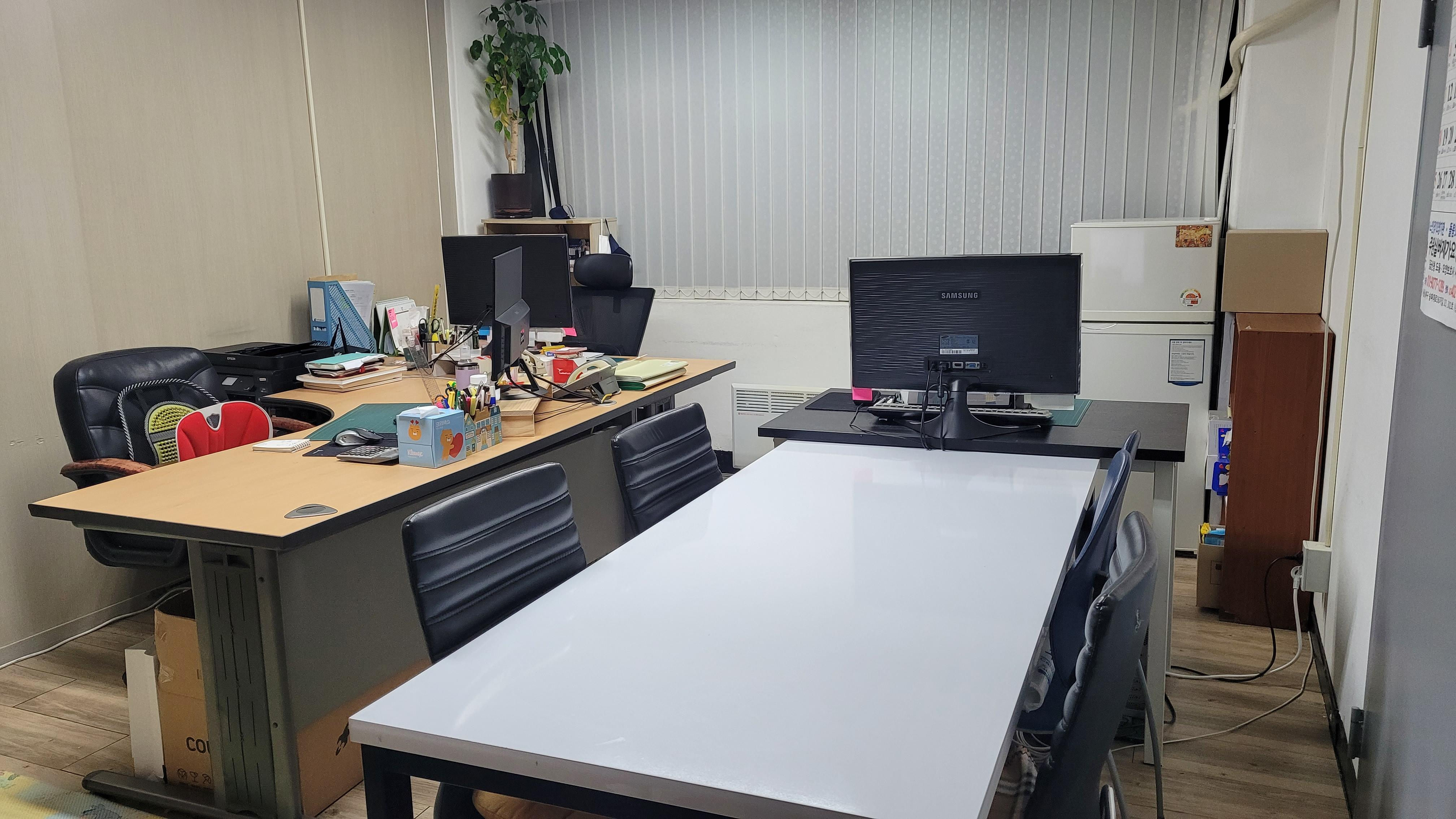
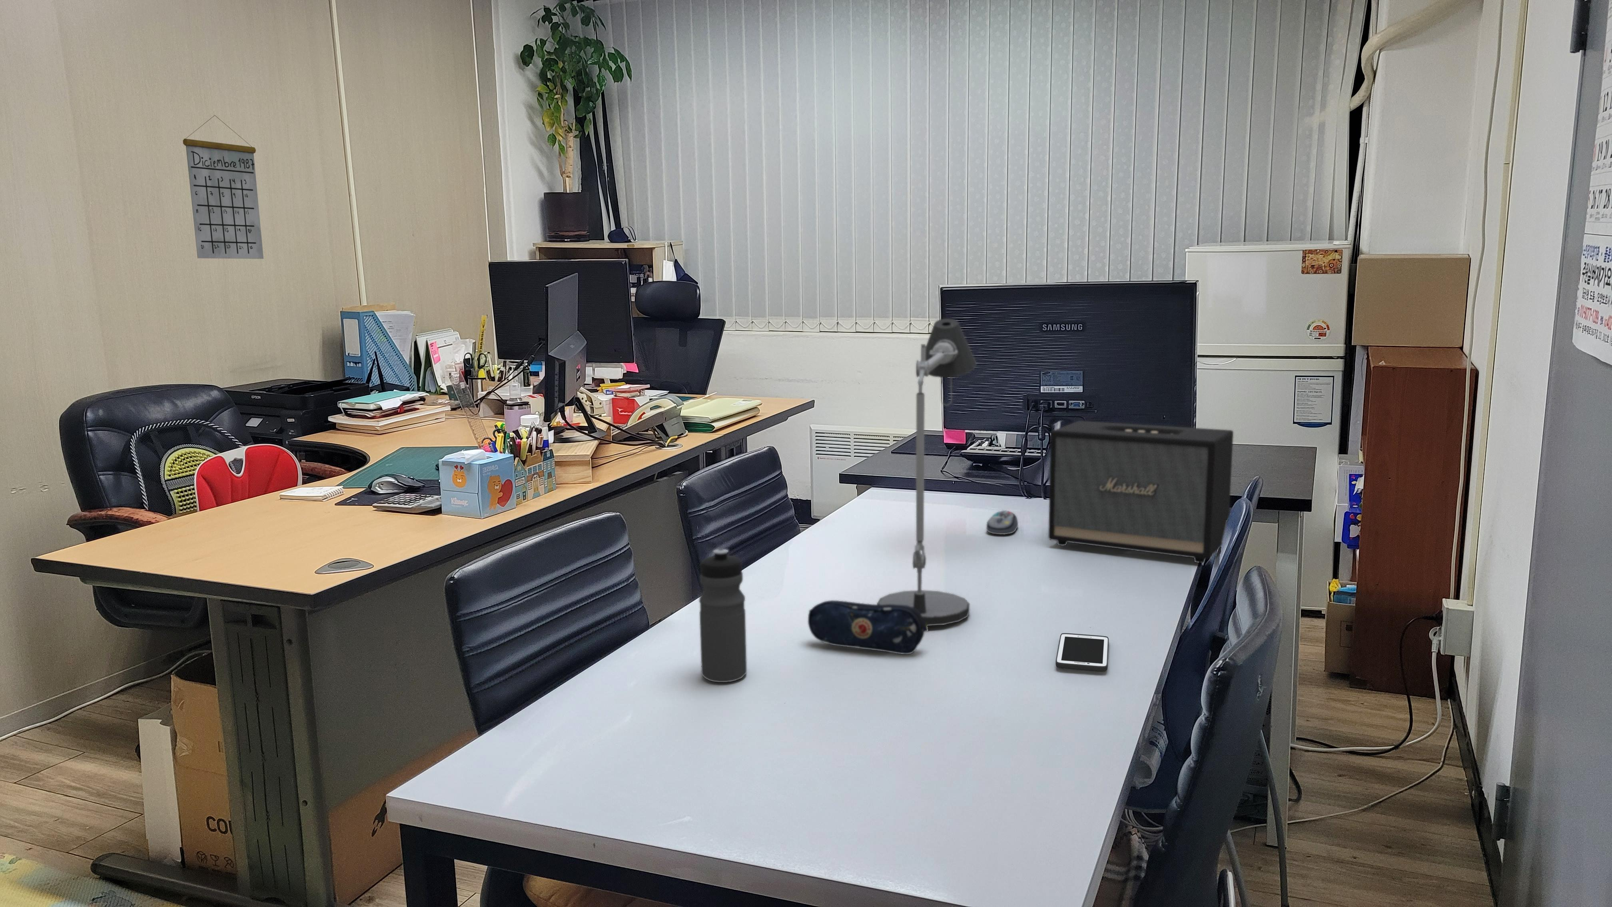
+ computer mouse (1002, 522)
+ speaker (1139, 488)
+ pencil case (866, 626)
+ desk lamp (924, 455)
+ cell phone (1083, 652)
+ water bottle (723, 612)
+ calendar (225, 187)
